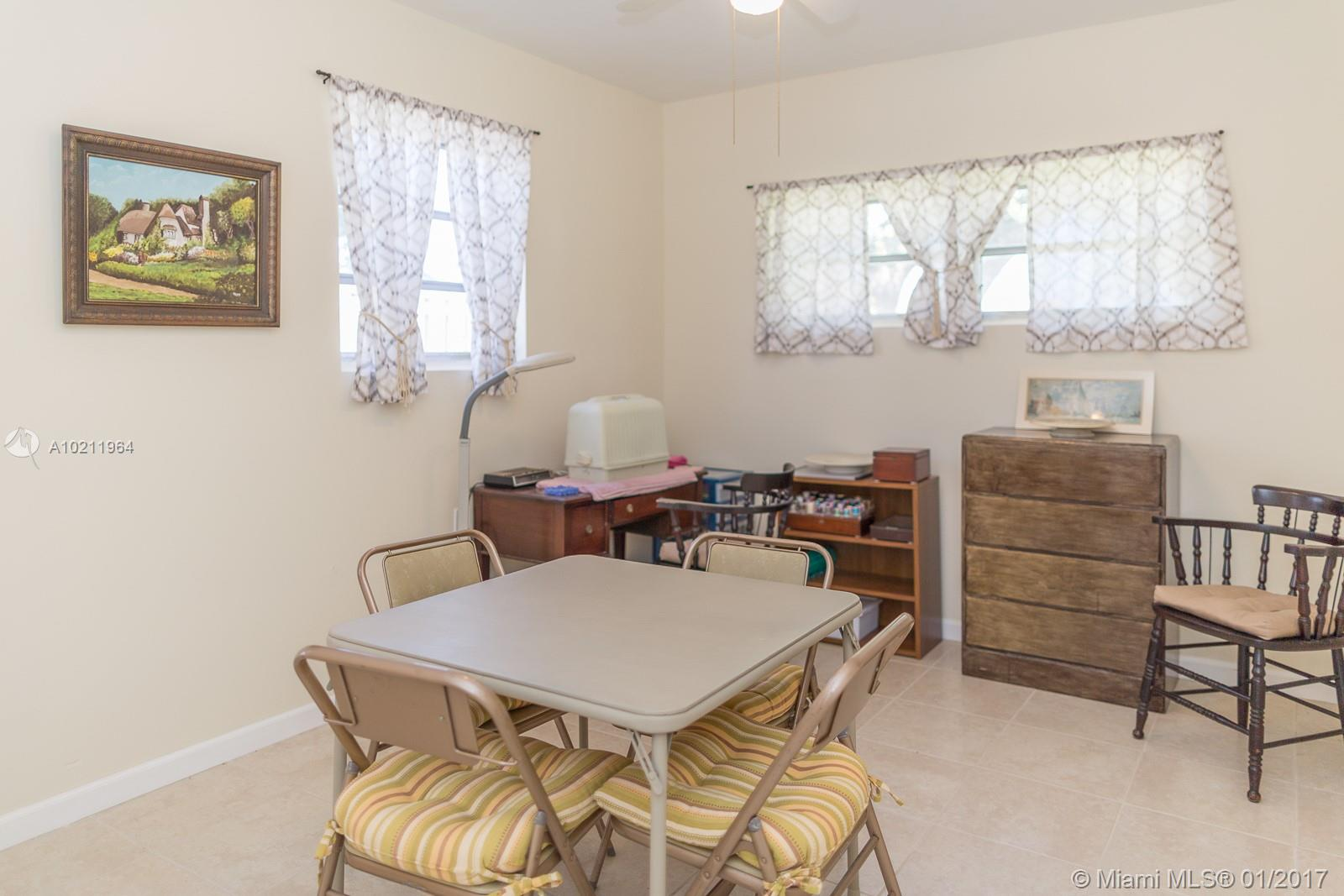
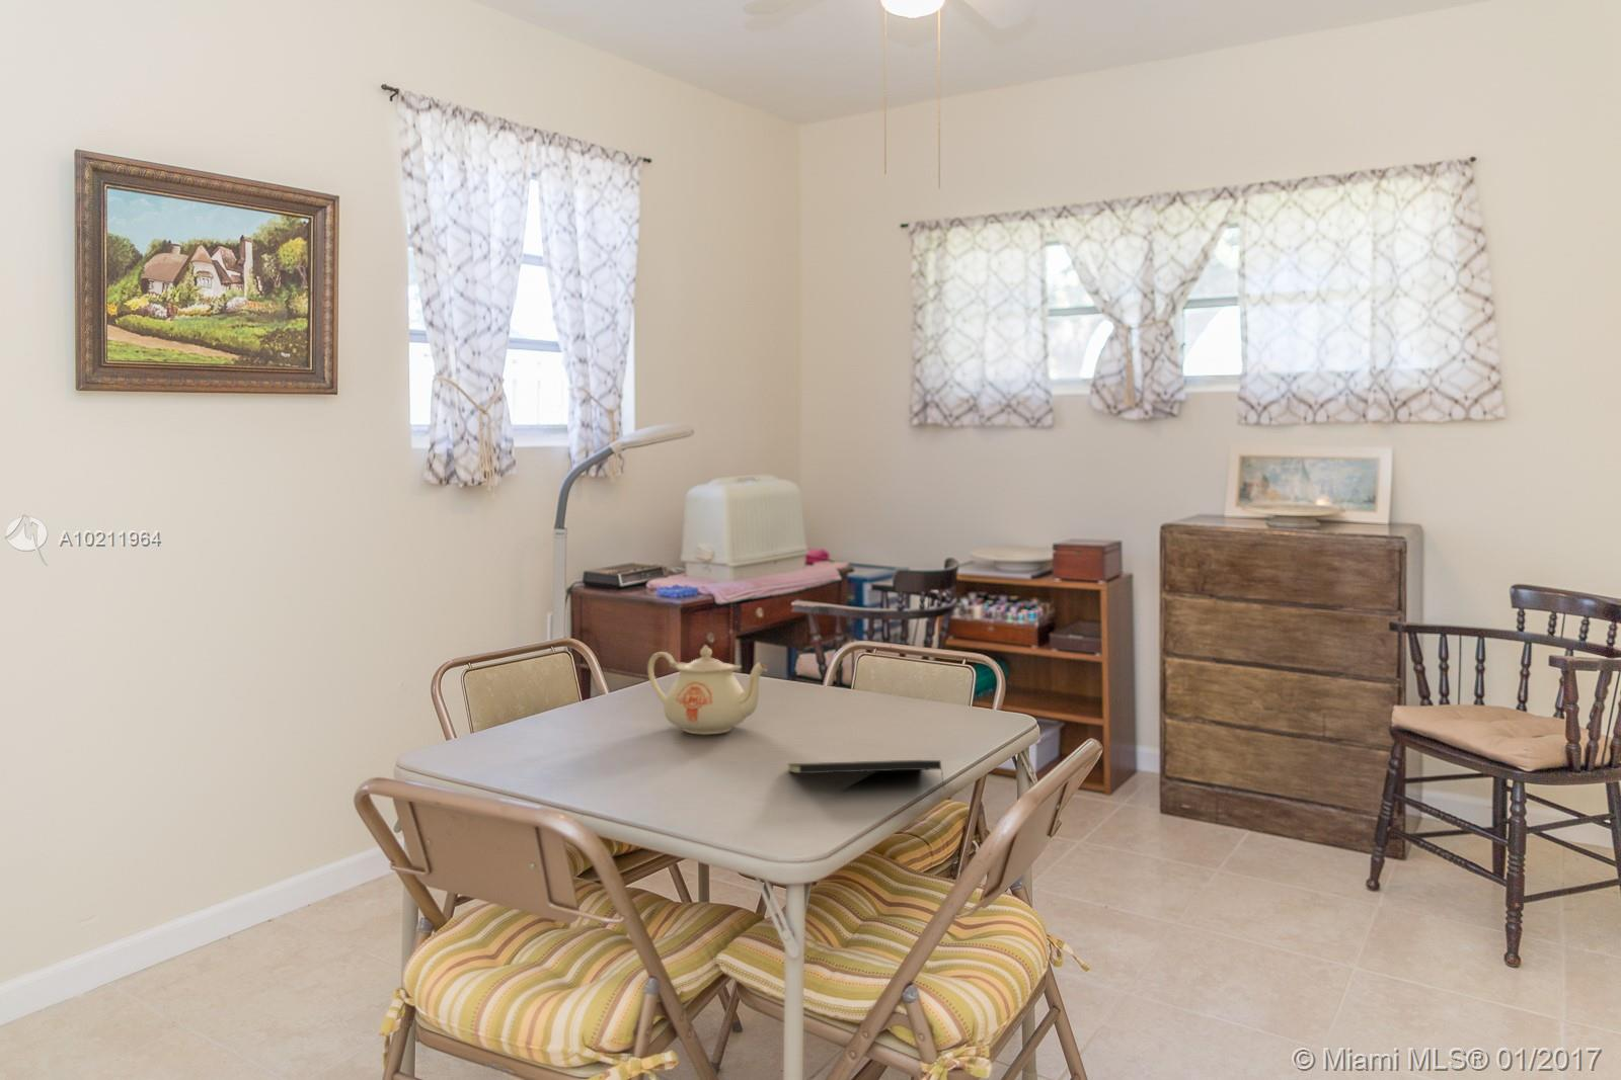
+ teapot (706, 687)
+ notepad (861, 767)
